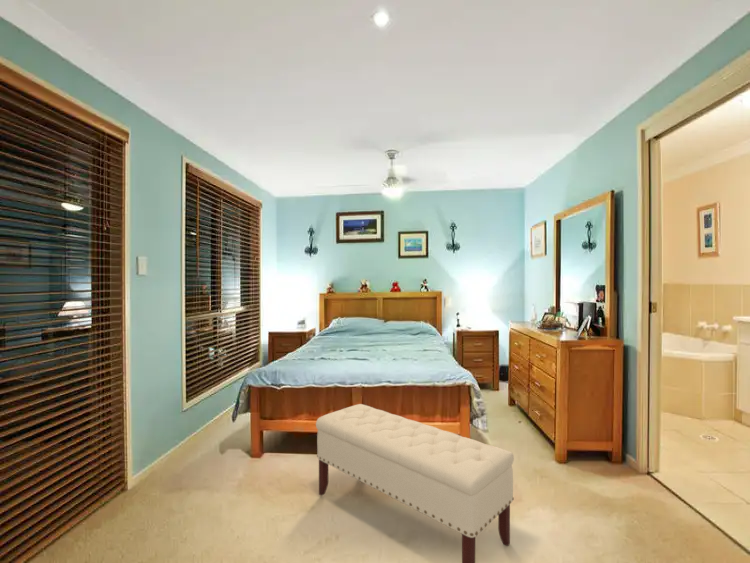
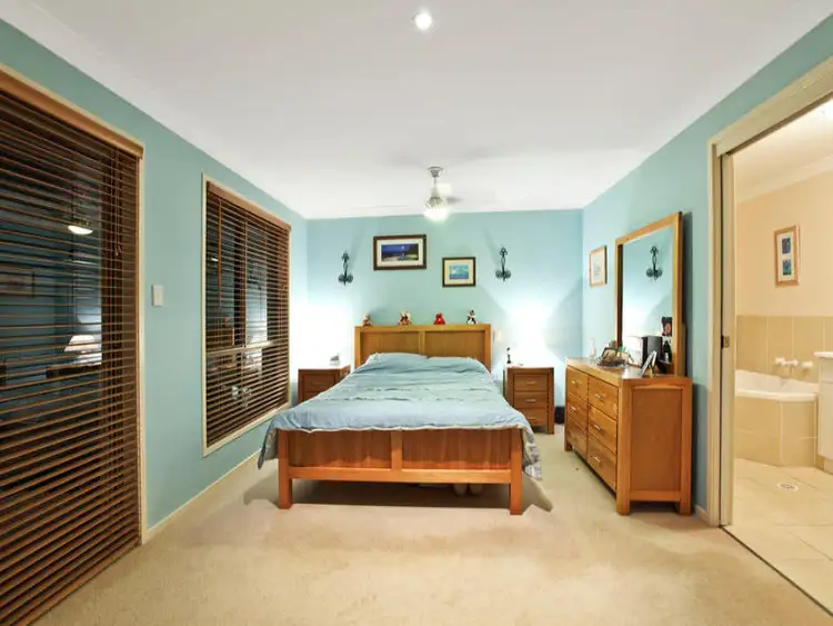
- bench (404, 473)
